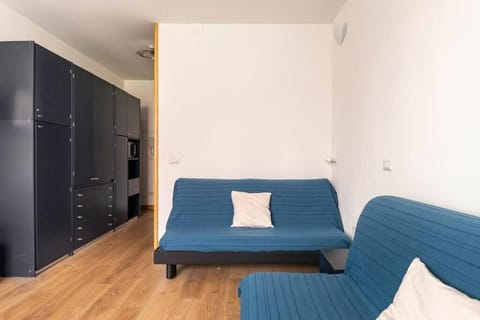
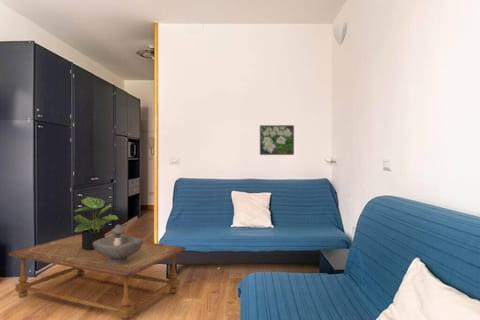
+ coffee table (99, 271)
+ potted plant (96, 222)
+ decorative bowl (118, 242)
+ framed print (276, 140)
